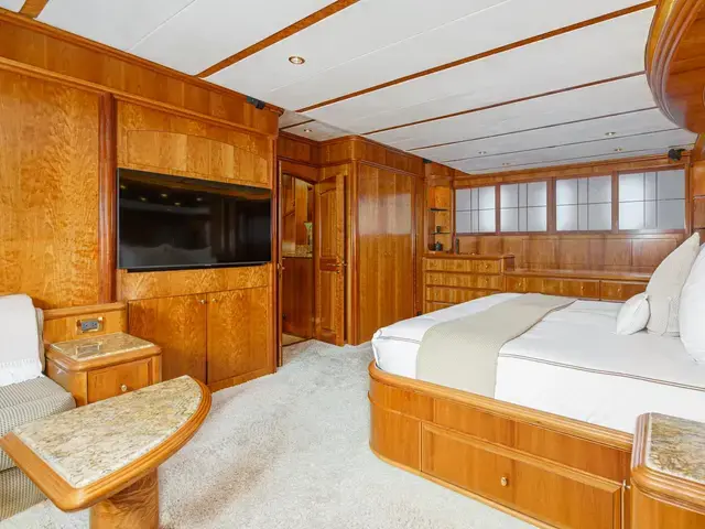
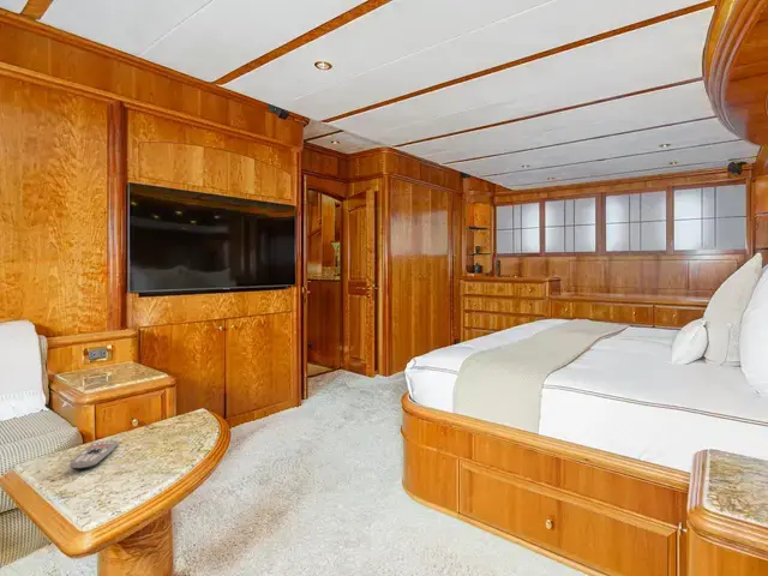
+ remote control (94, 455)
